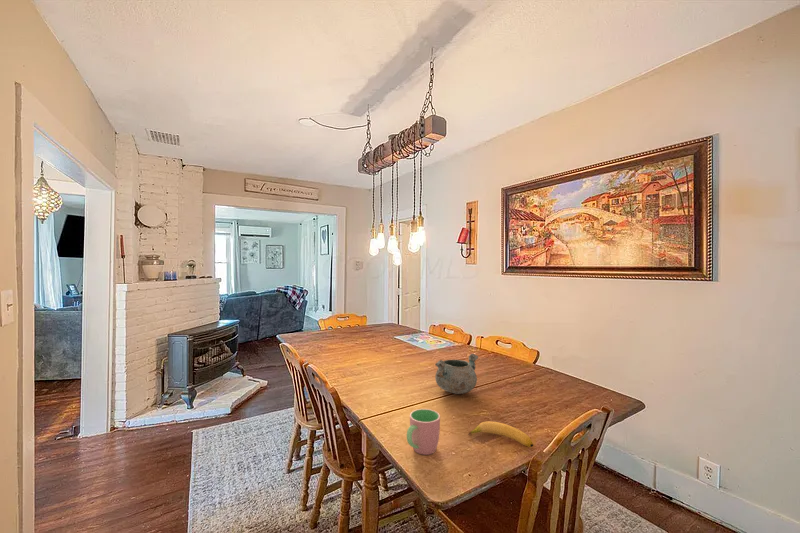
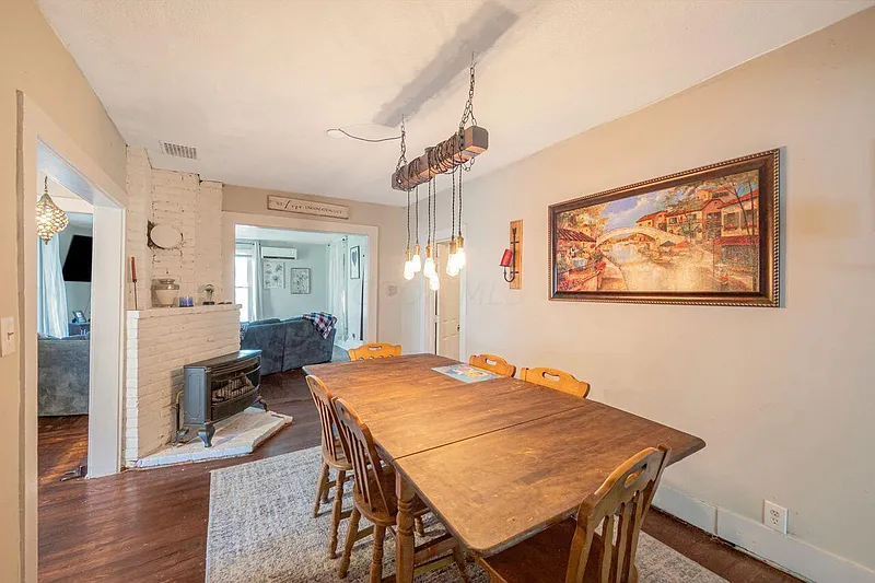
- banana (501, 433)
- decorative bowl (456, 373)
- cup (421, 433)
